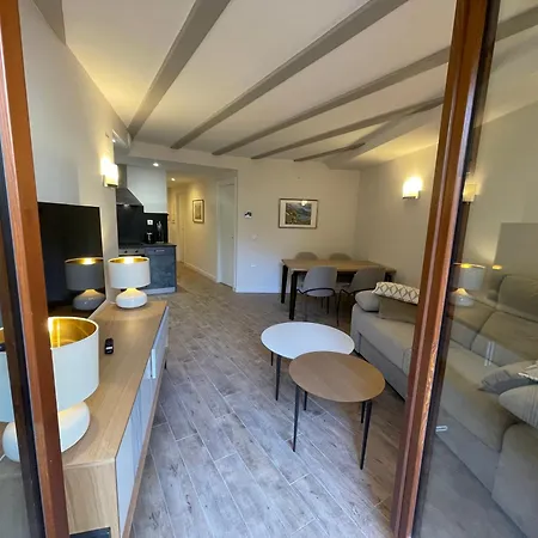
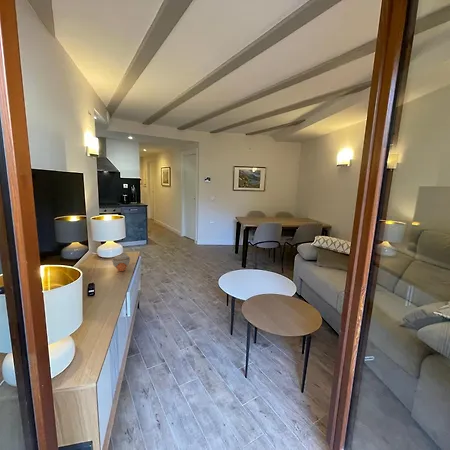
+ jar (121, 263)
